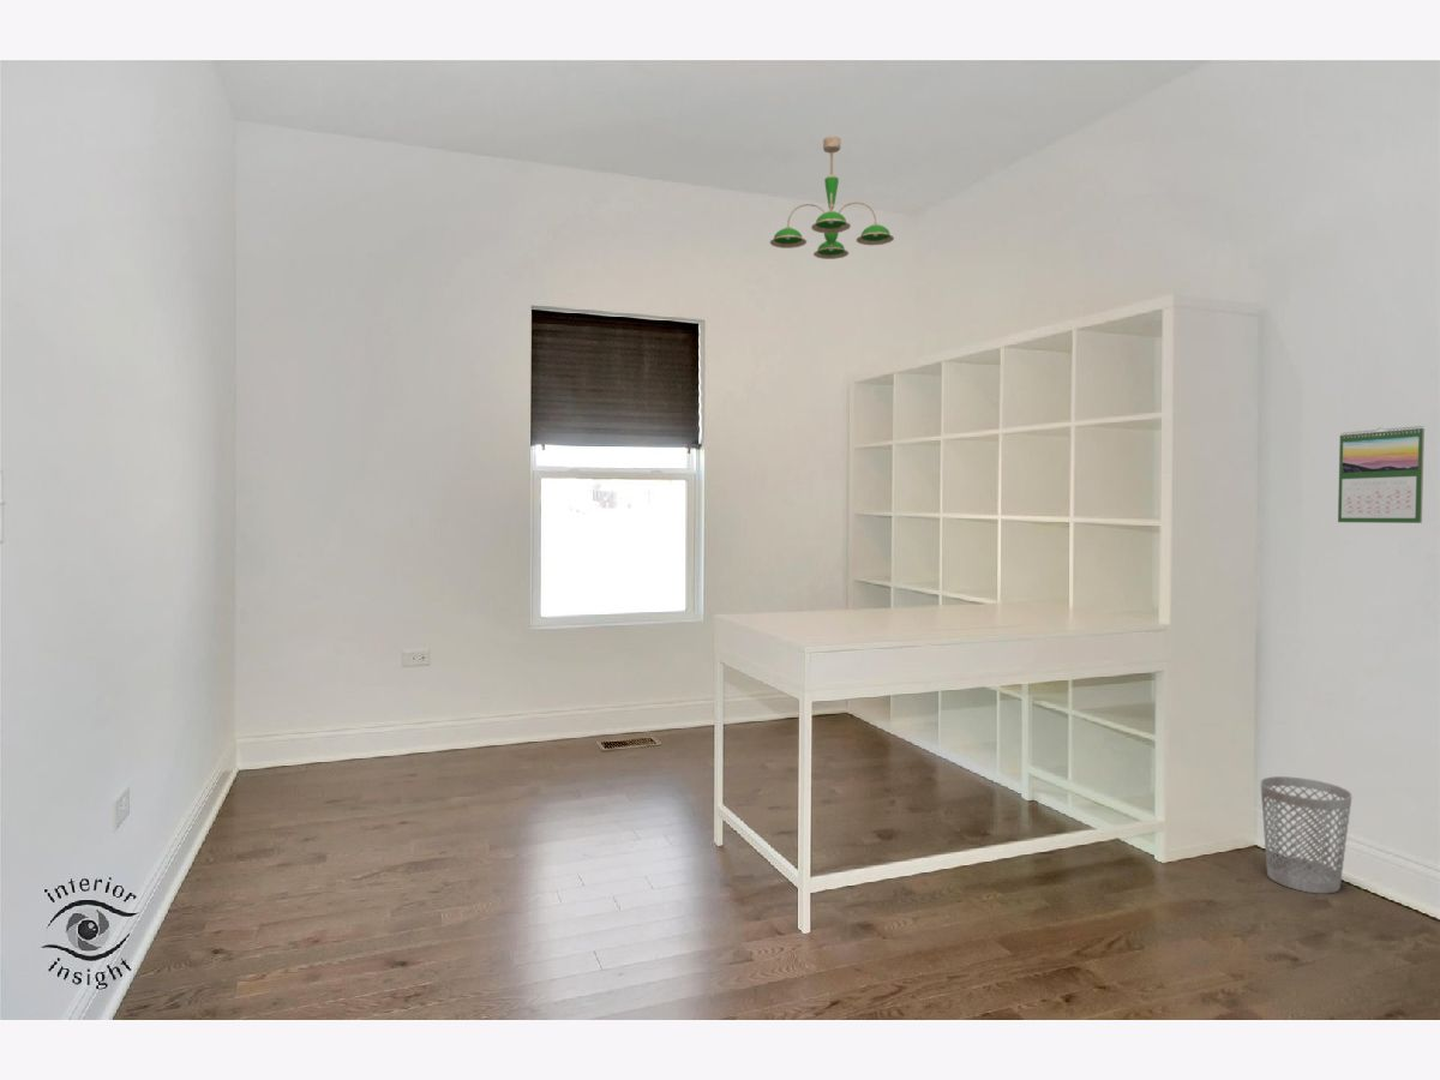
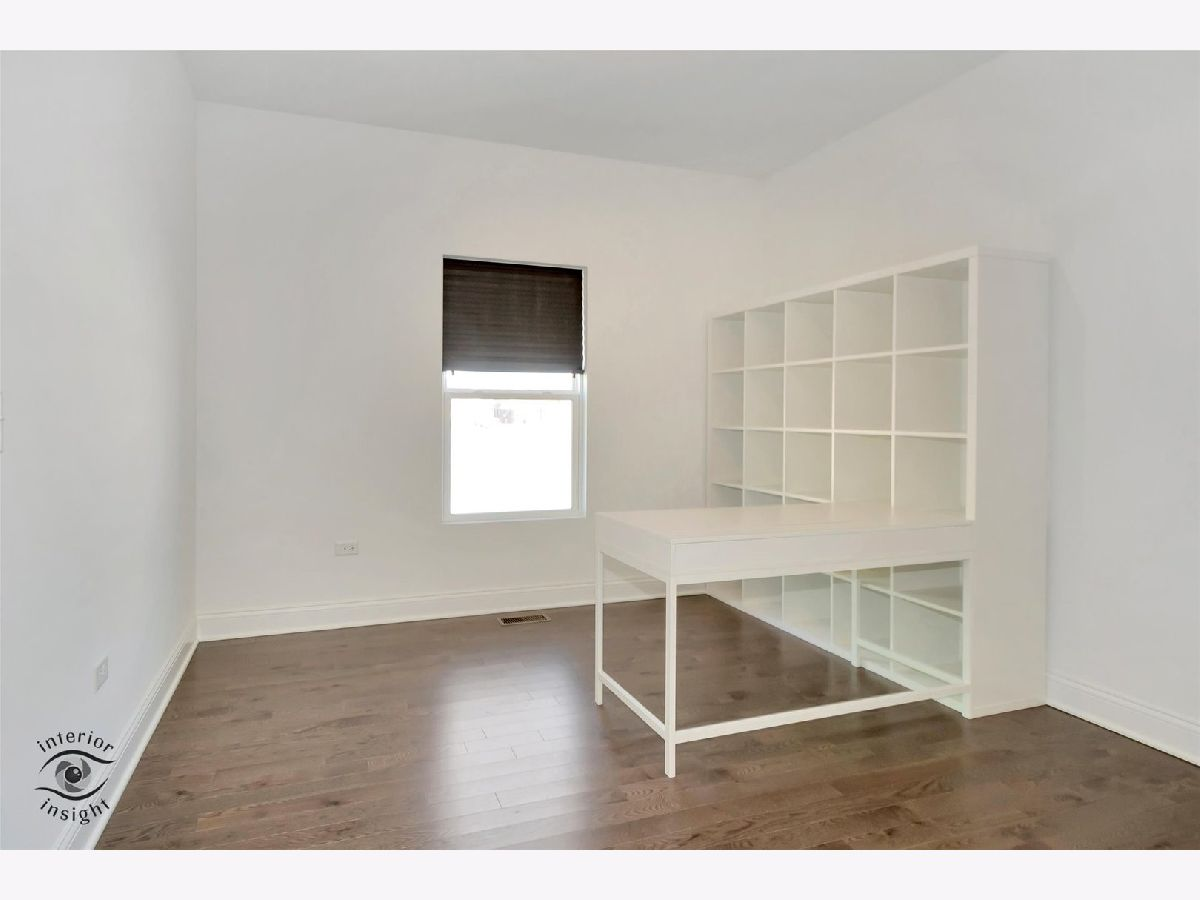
- ceiling light fixture (832, 193)
- calendar (1379, 474)
- wastebasket (1304, 834)
